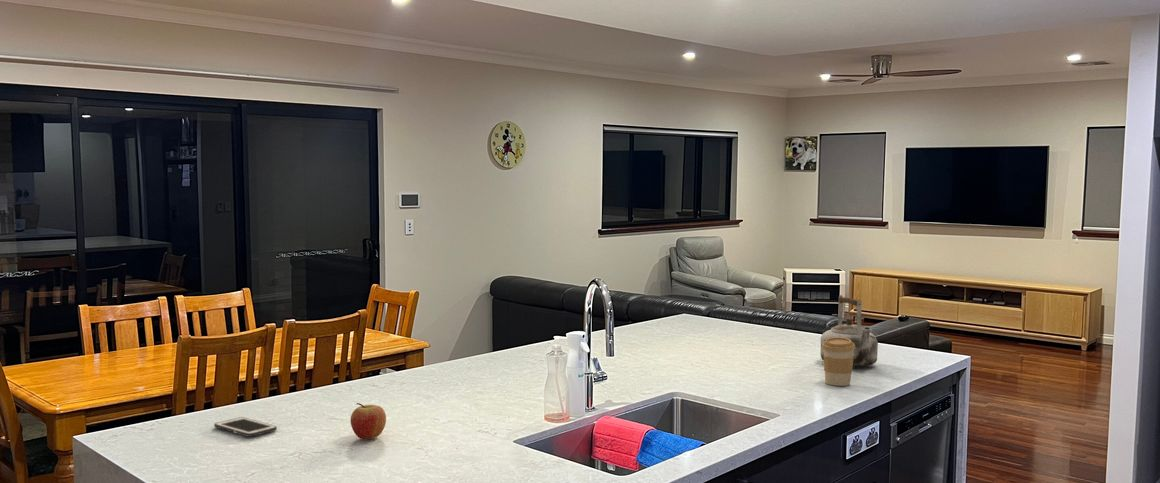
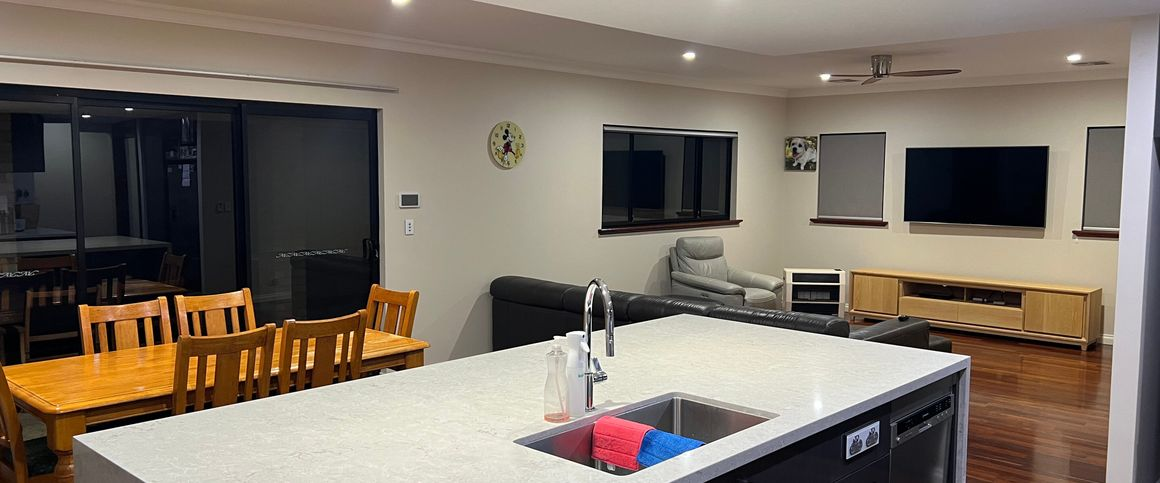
- coffee cup (838, 361)
- kettle (852, 331)
- fruit (368, 420)
- cell phone (245, 426)
